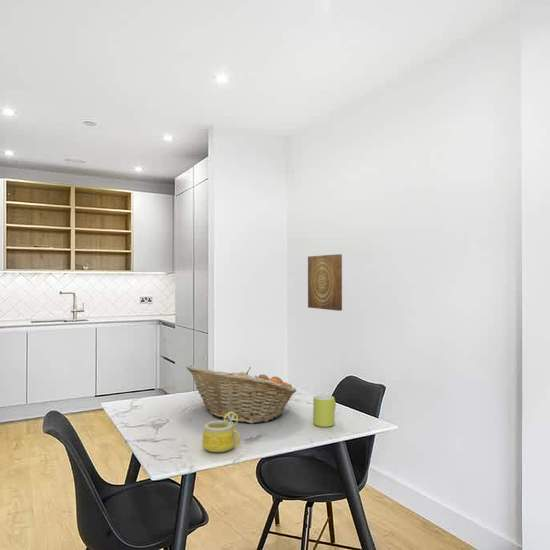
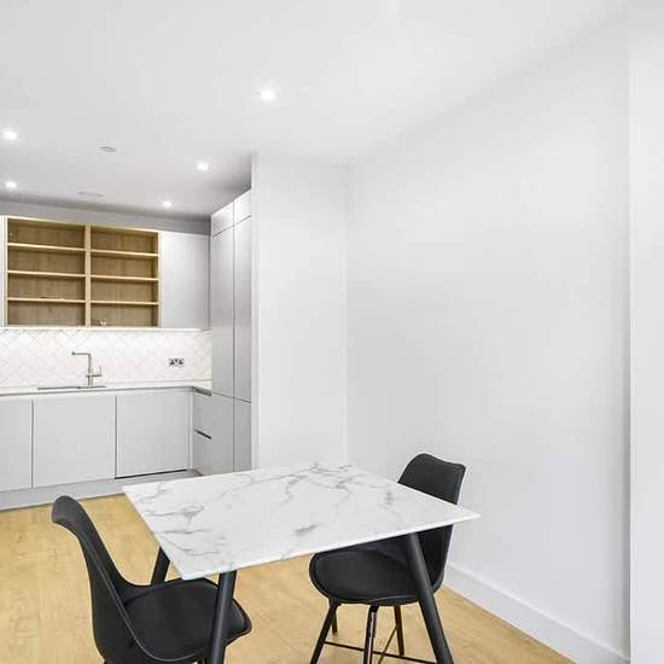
- mug (326, 409)
- mug (221, 430)
- fruit basket (240, 388)
- wall art (324, 282)
